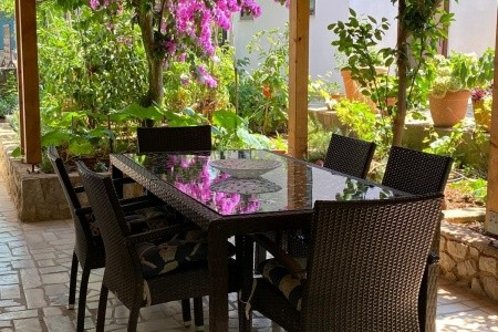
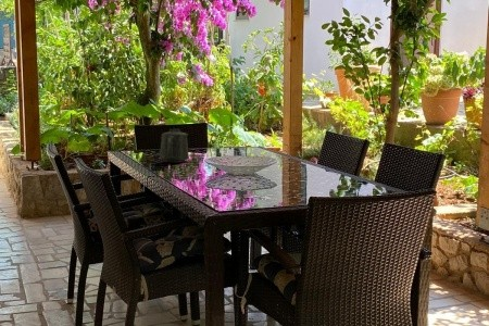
+ mug (175, 146)
